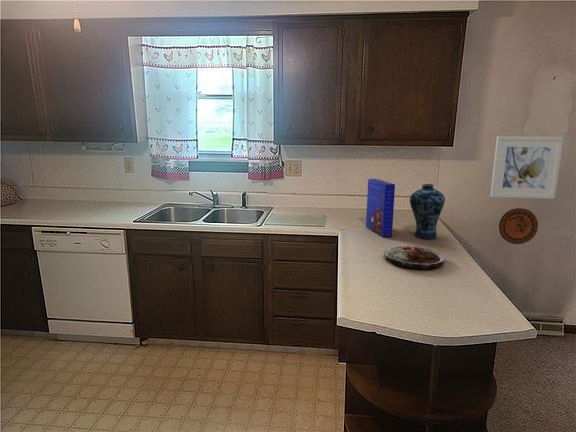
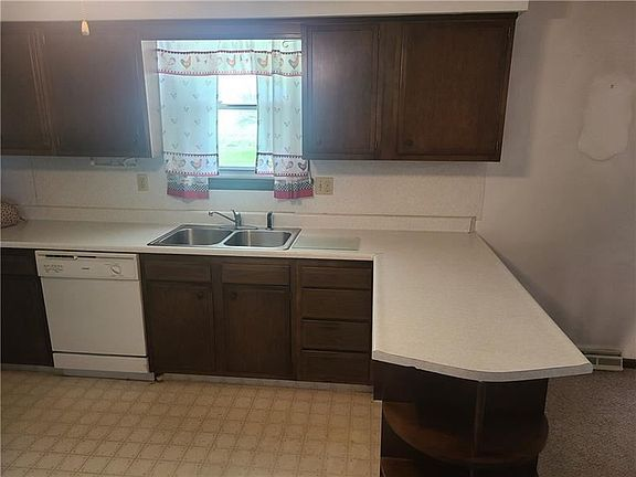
- vase (426, 210)
- plate (413, 255)
- cereal box (379, 206)
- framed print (525, 167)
- decorative plate (518, 226)
